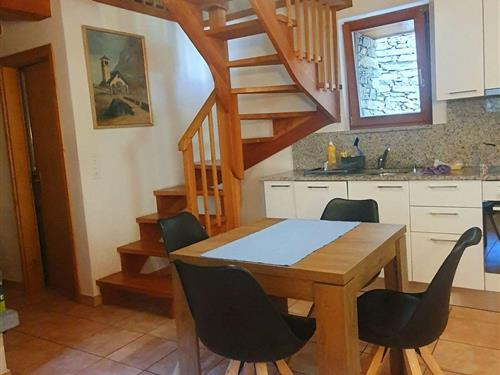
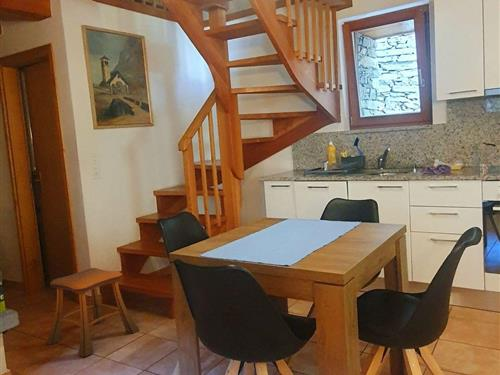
+ stool (90, 306)
